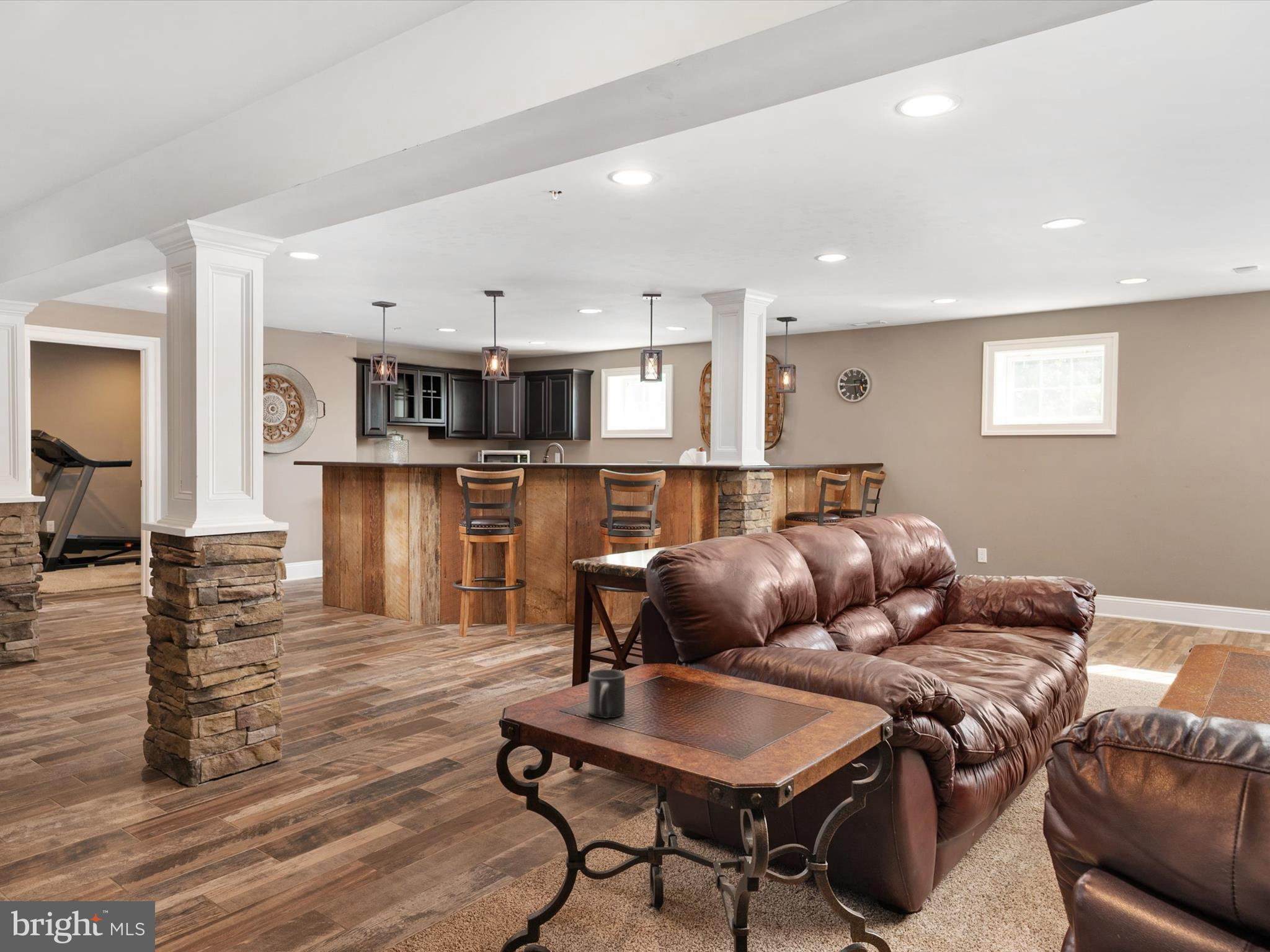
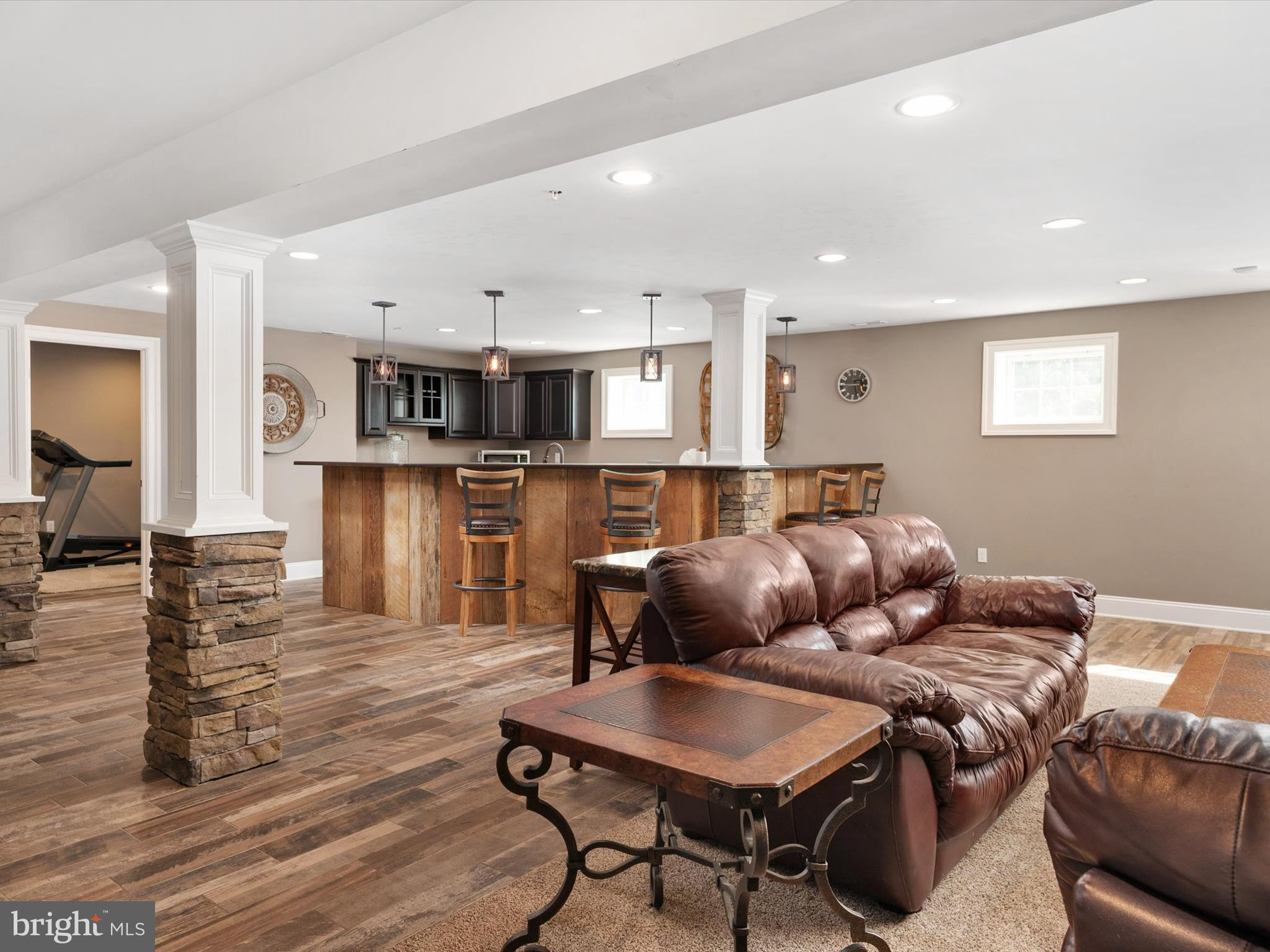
- mug (605, 695)
